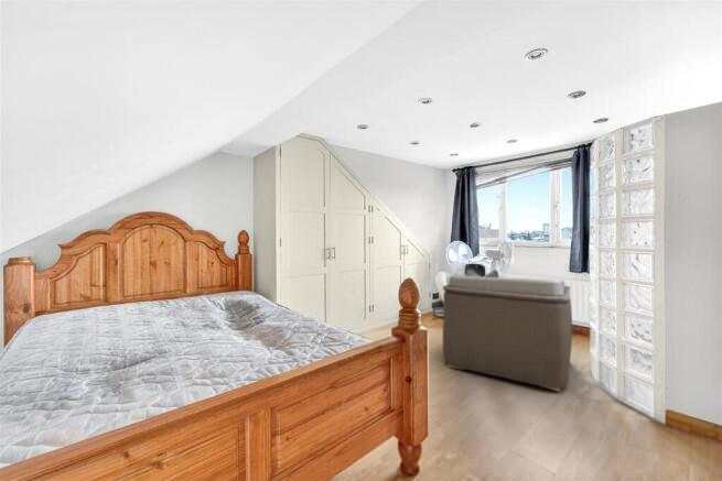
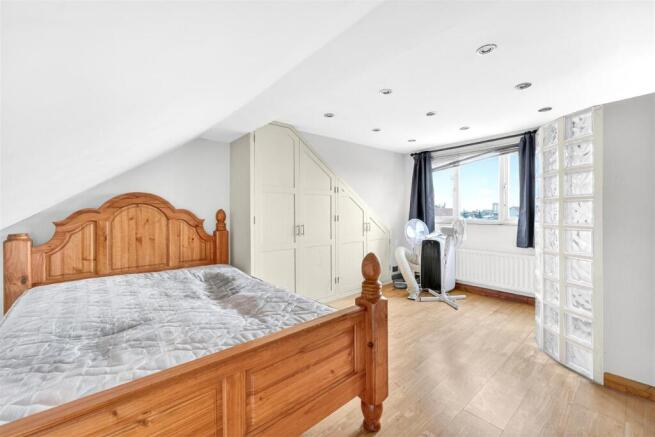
- armchair (506, 315)
